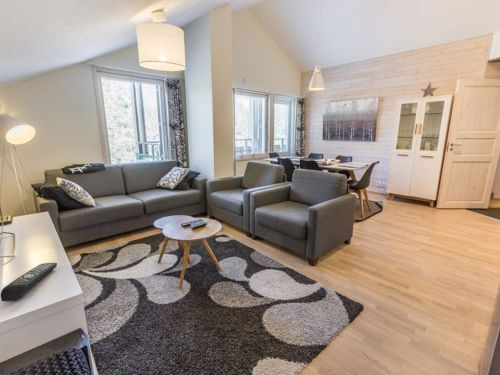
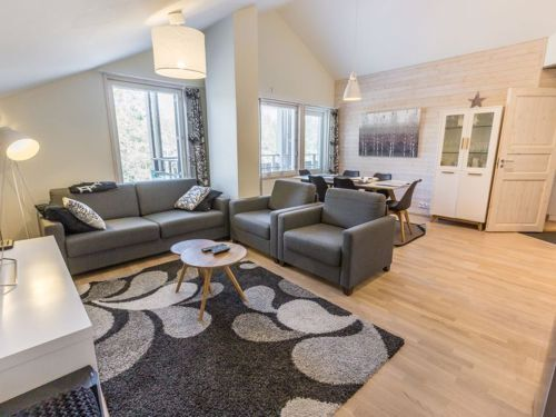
- remote control (31, 278)
